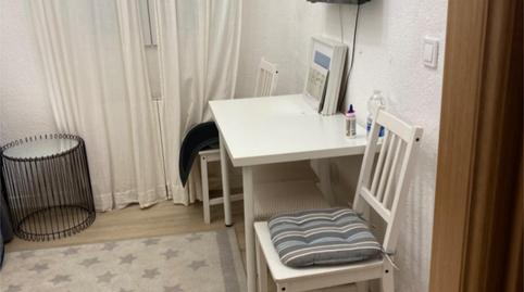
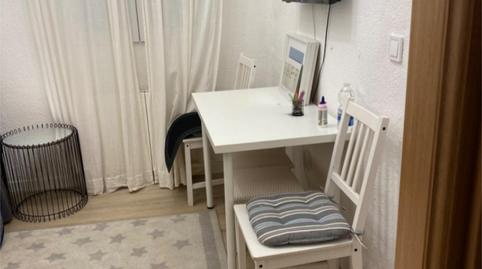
+ pen holder (296, 101)
